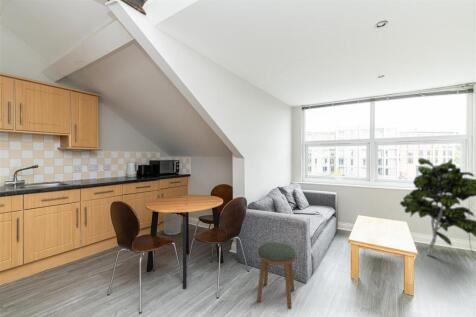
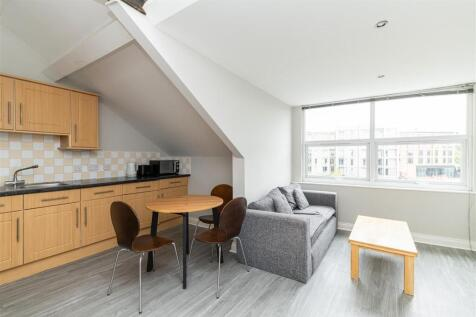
- indoor plant (436, 206)
- waste bin (172, 222)
- stool (276, 264)
